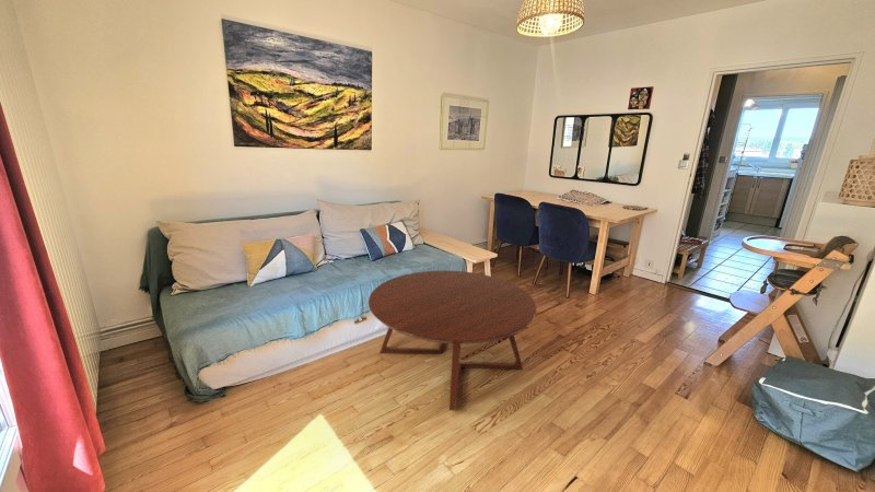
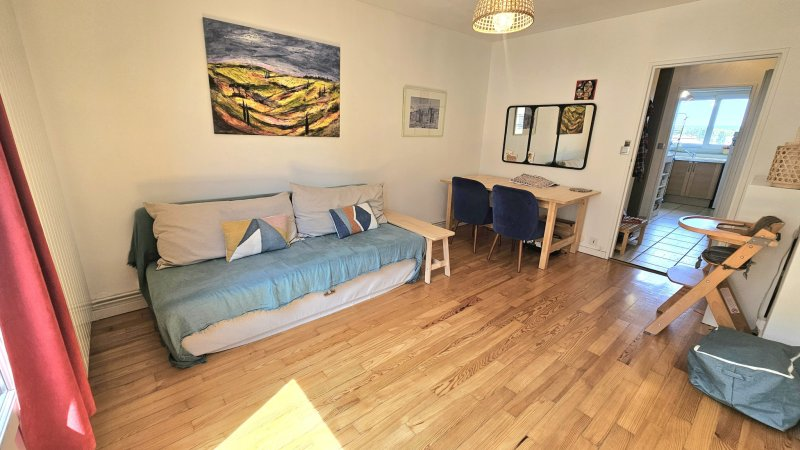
- coffee table (450, 329)
